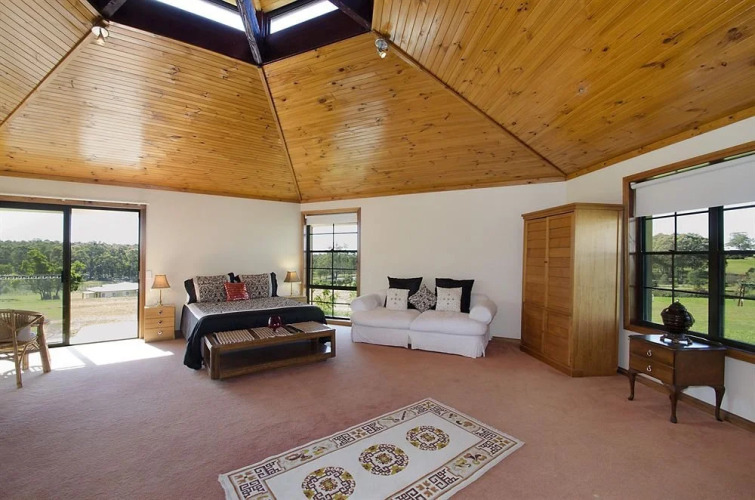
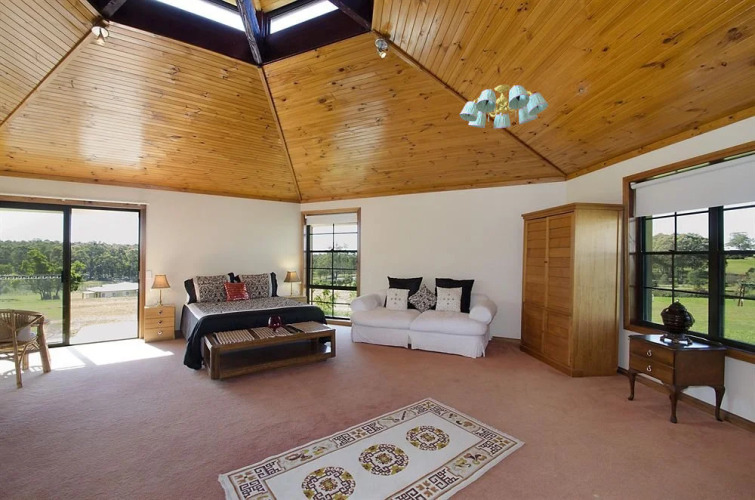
+ chandelier (502, 107)
